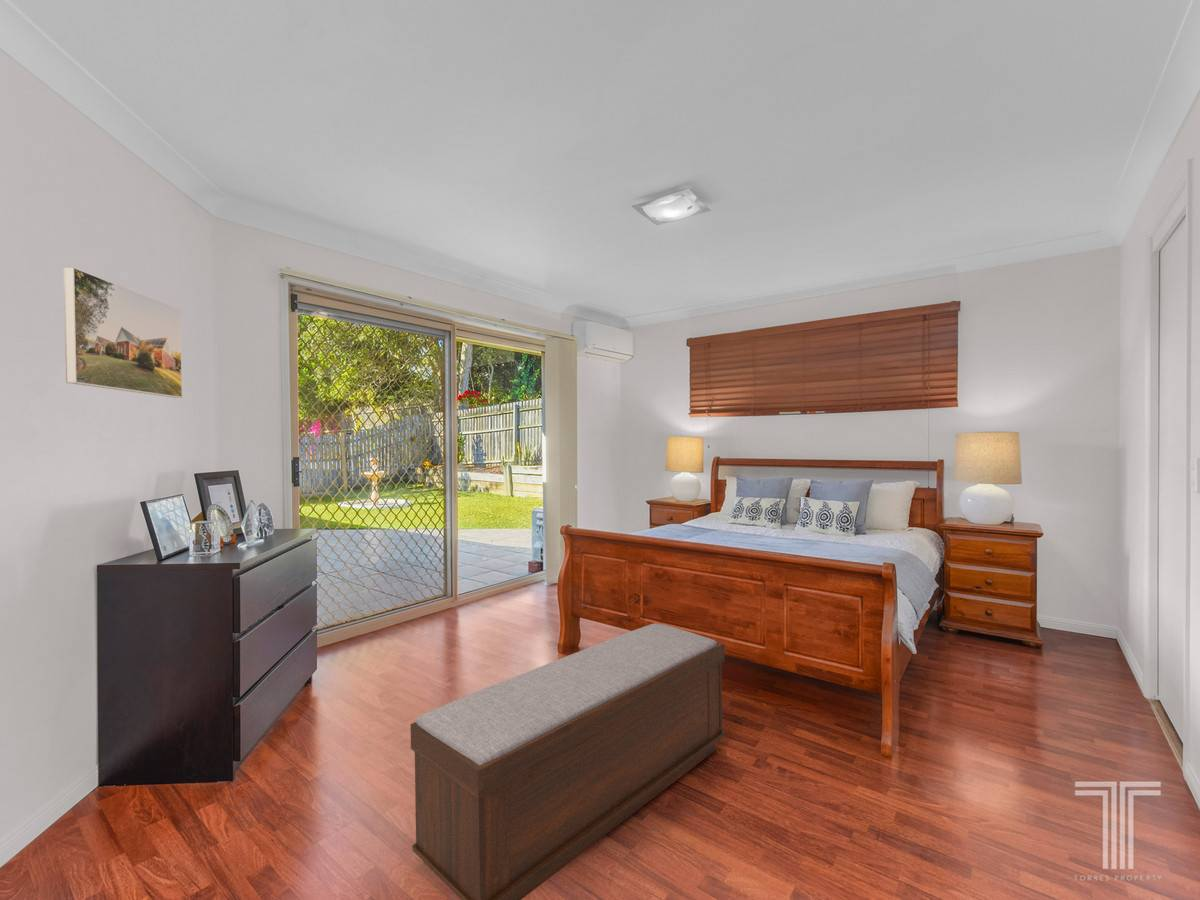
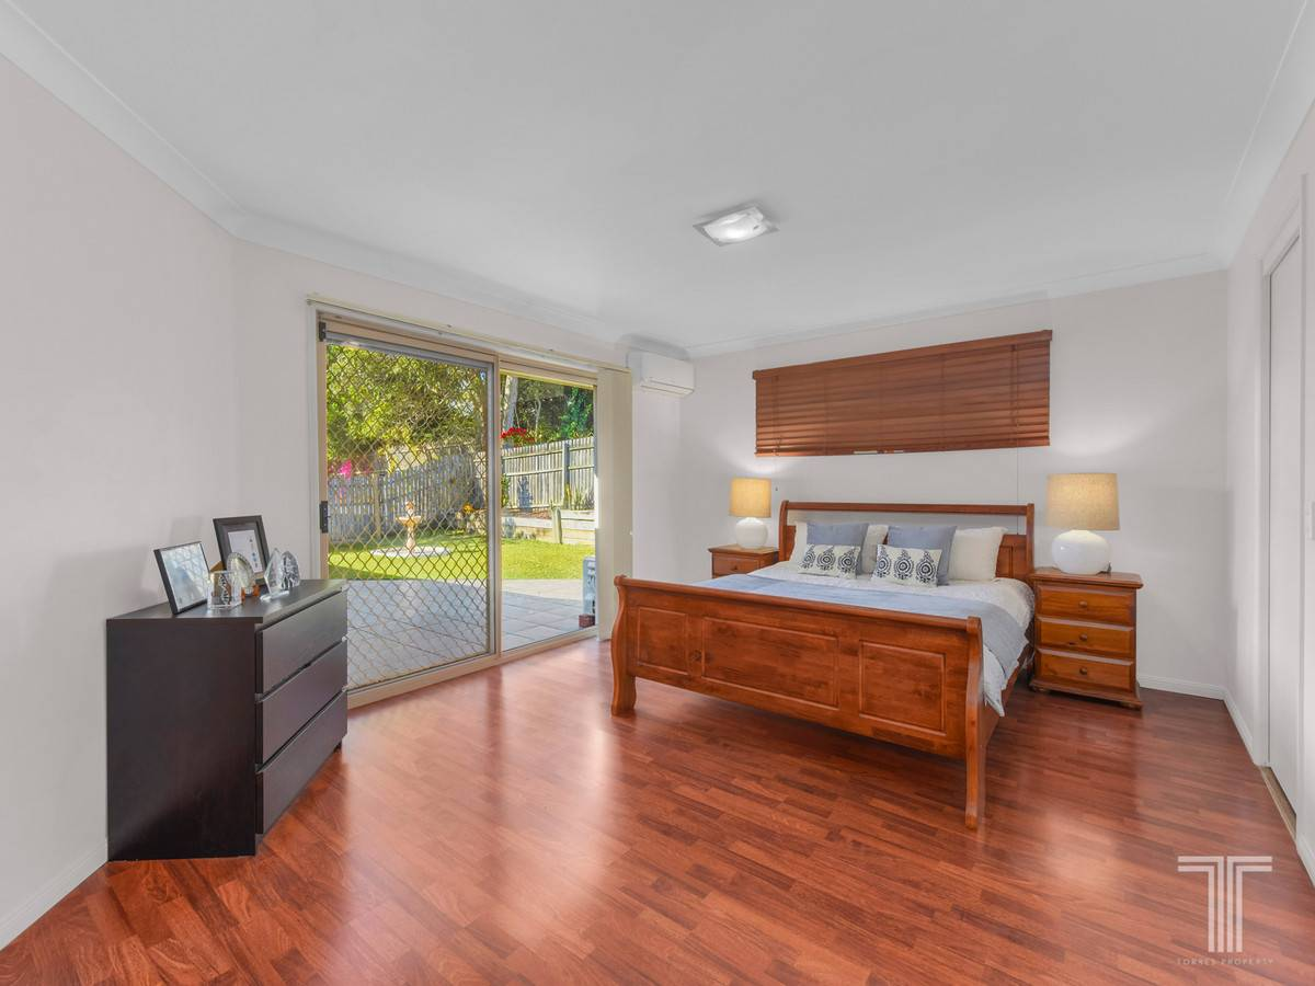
- bench (591, 732)
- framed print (131, 341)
